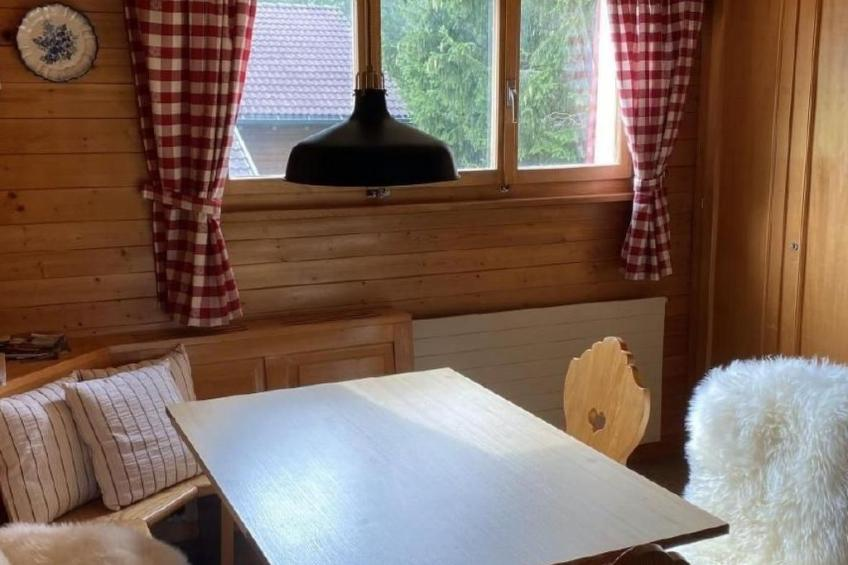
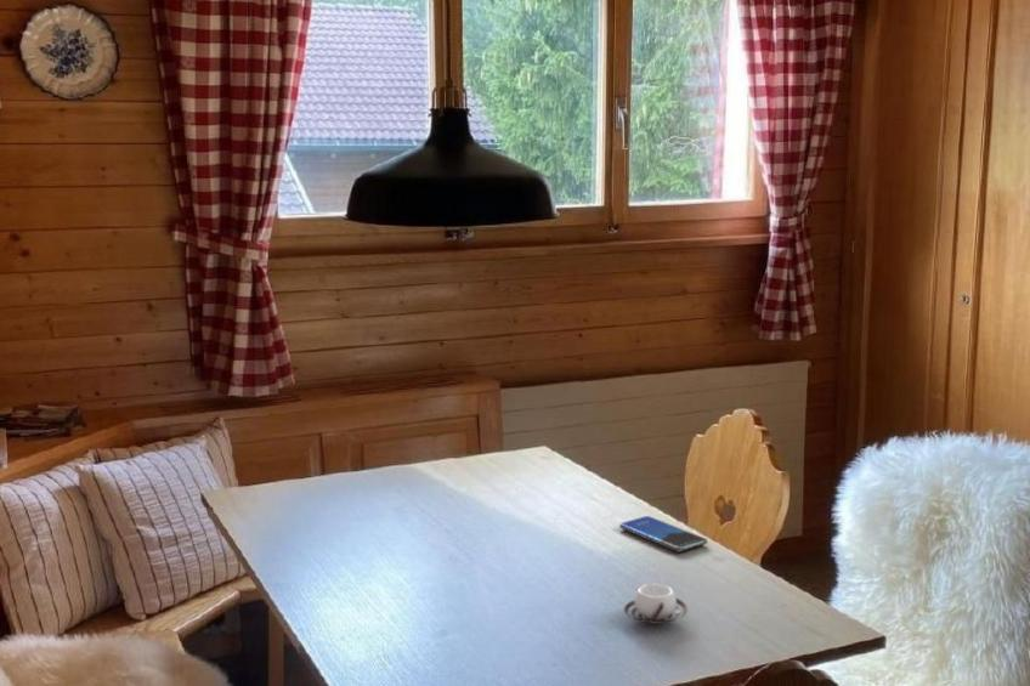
+ cup (655, 603)
+ smartphone (662, 533)
